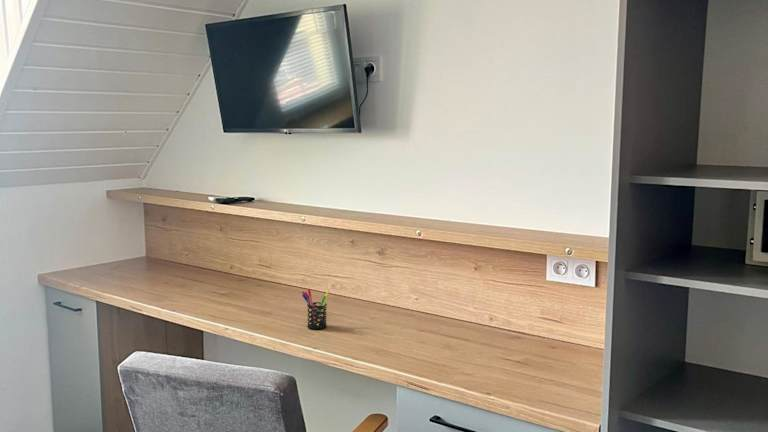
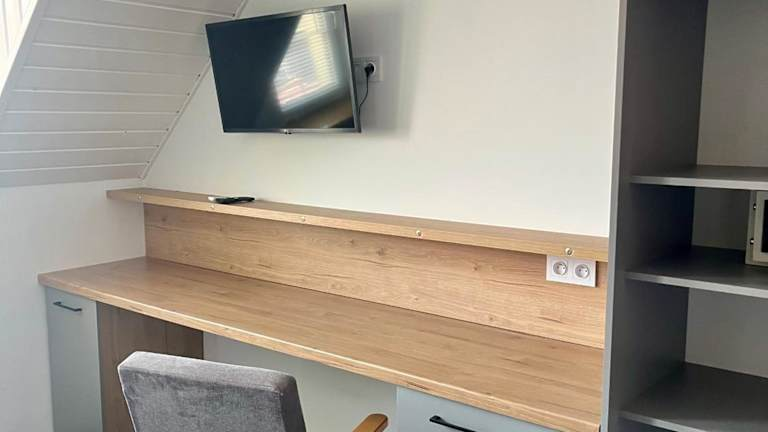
- pen holder (317, 307)
